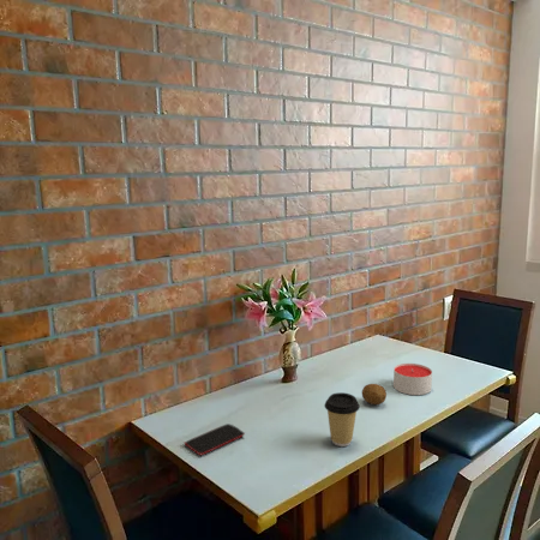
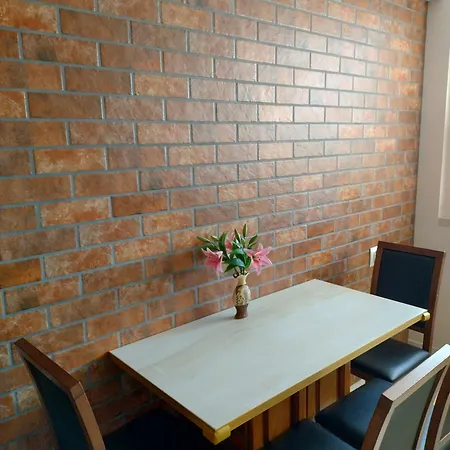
- candle (412, 378)
- fruit (373, 394)
- smartphone (215, 438)
- coffee cup (341, 420)
